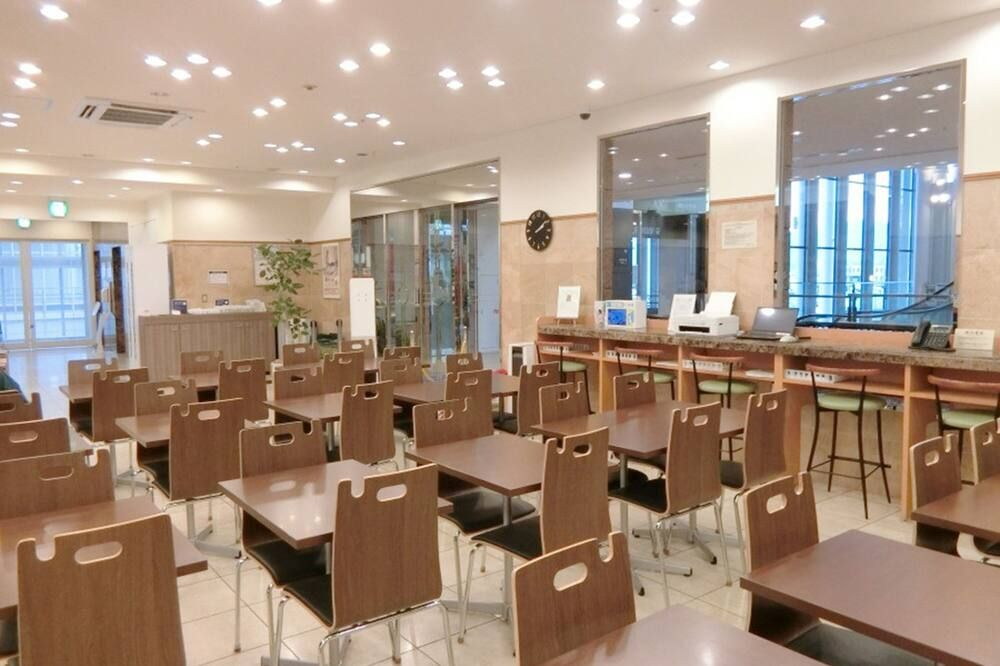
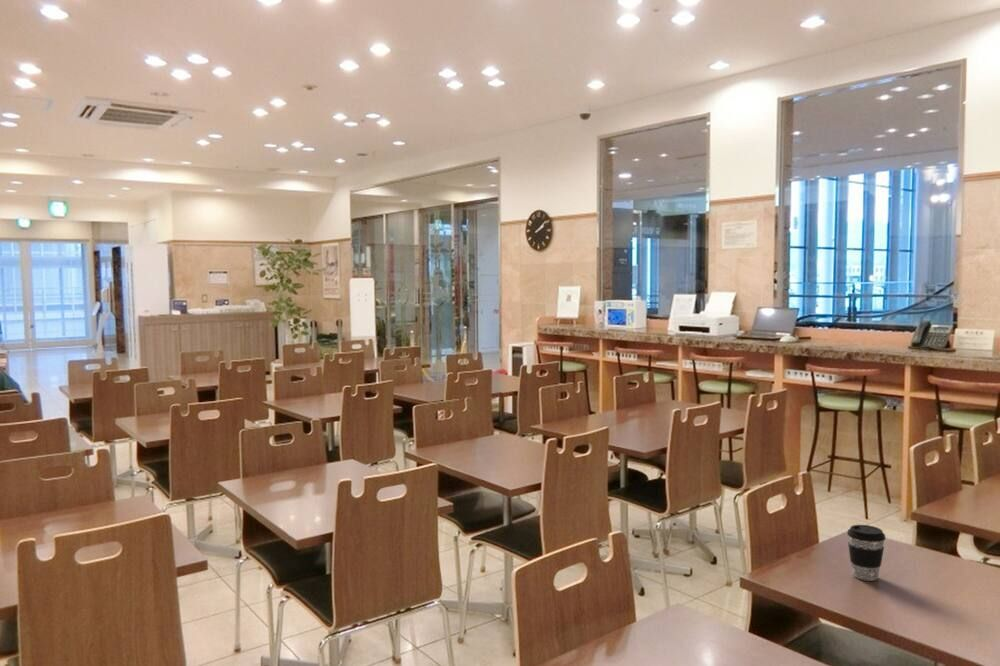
+ coffee cup (865, 552)
